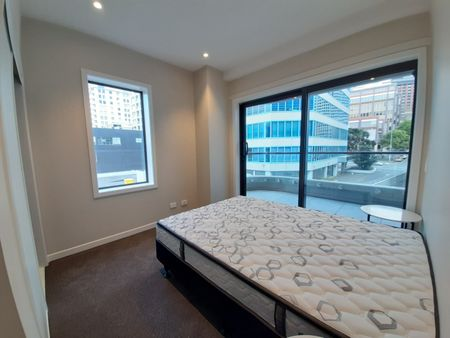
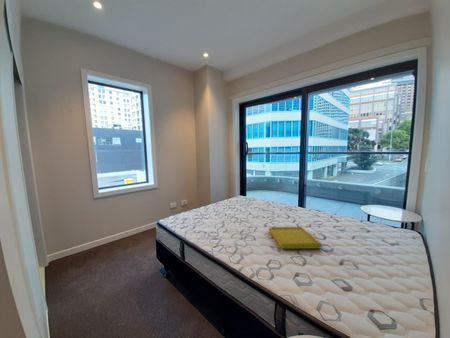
+ serving tray (292, 236)
